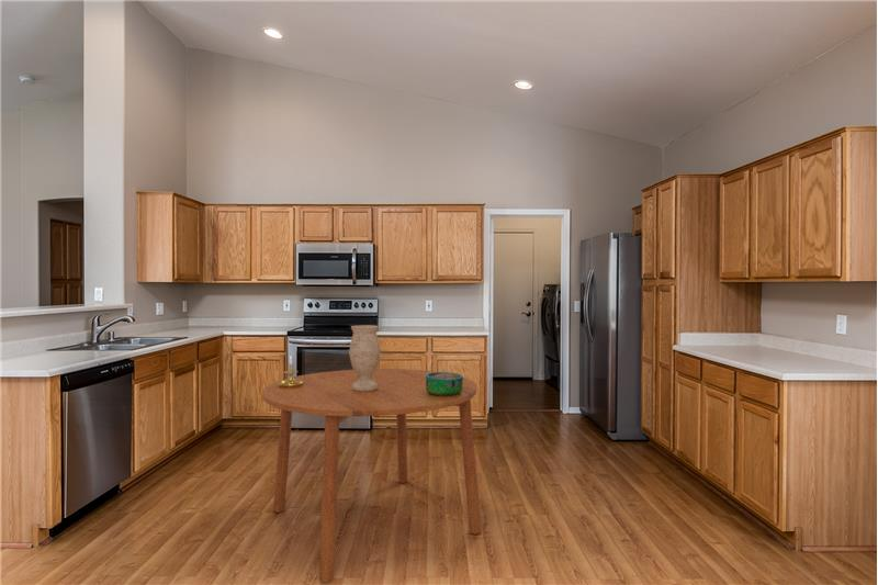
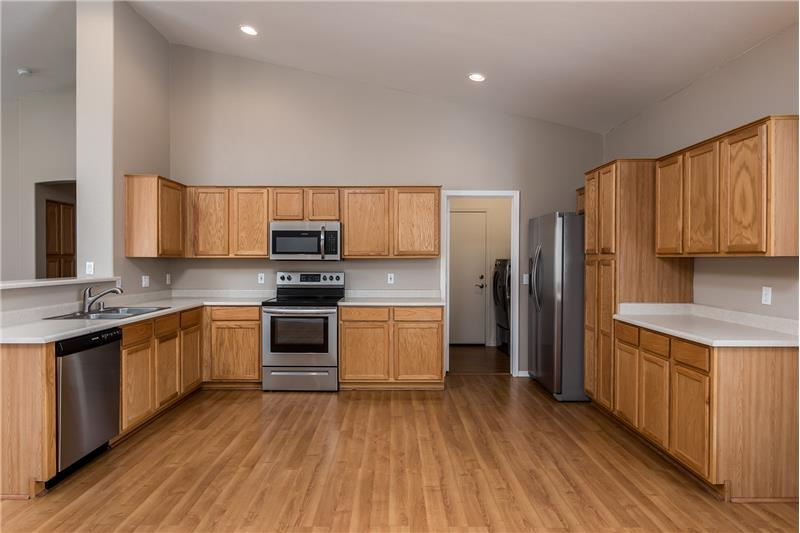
- dining table (397, 452)
- decorative bowl (443, 383)
- vase (364, 357)
- candle holder (291, 370)
